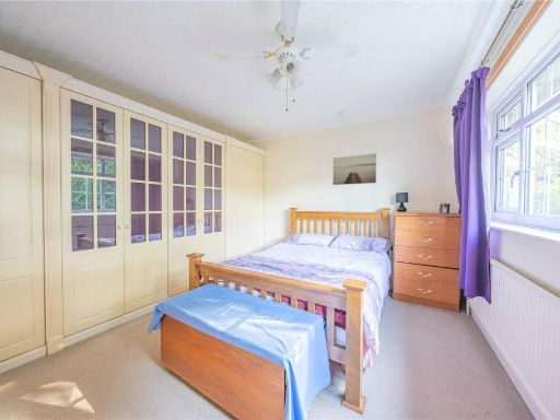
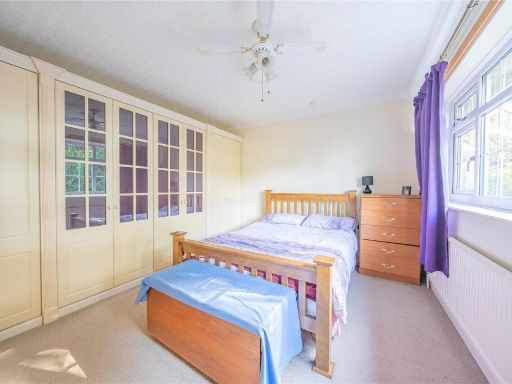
- wall art (353, 170)
